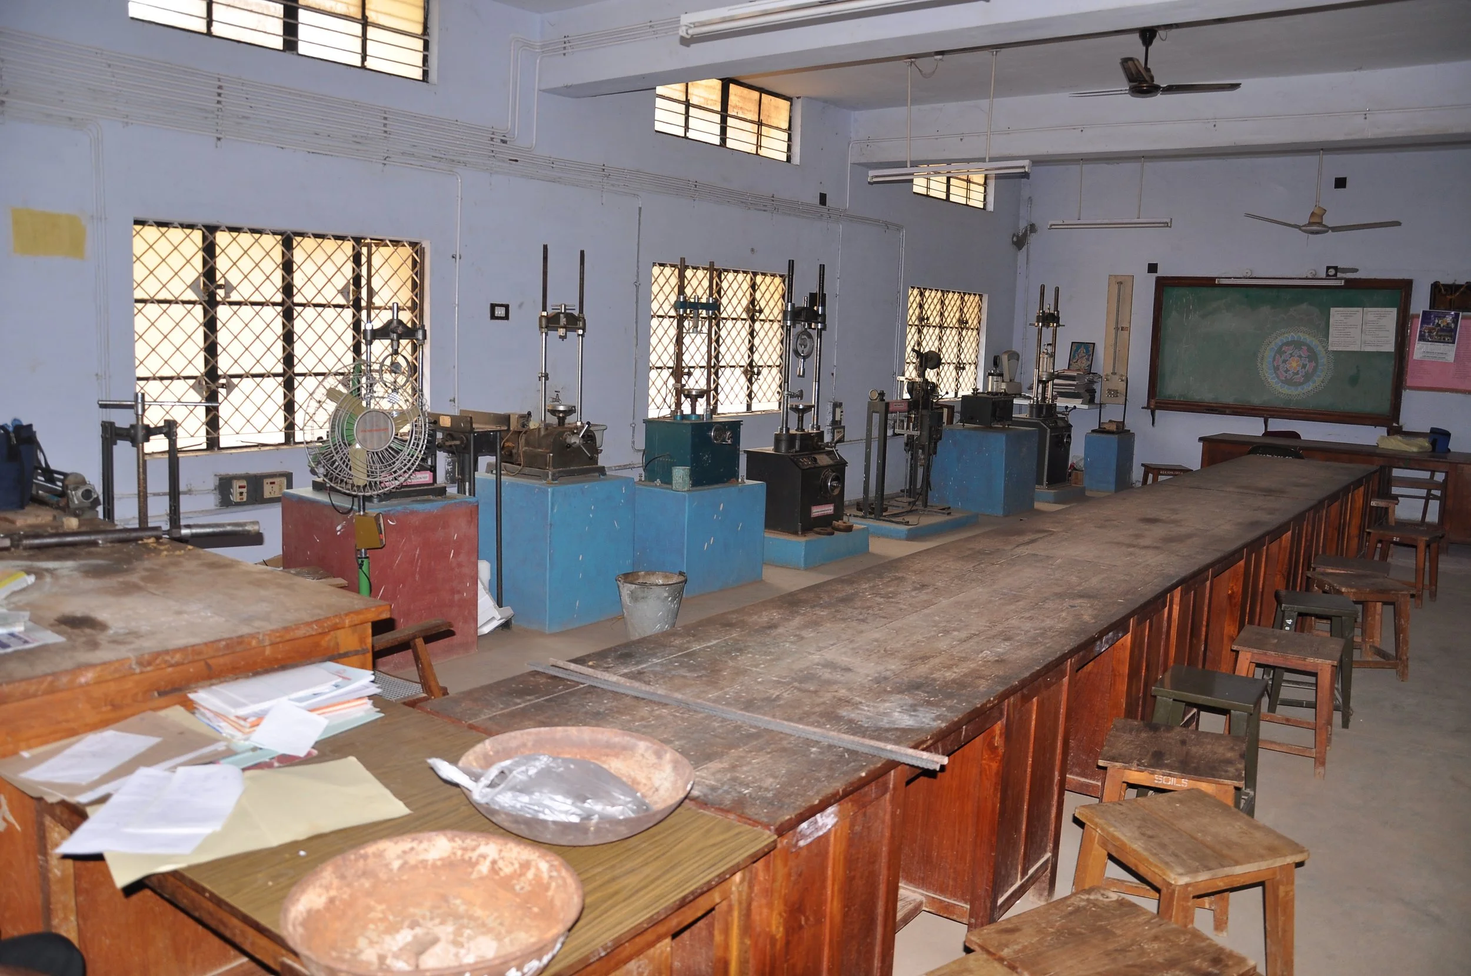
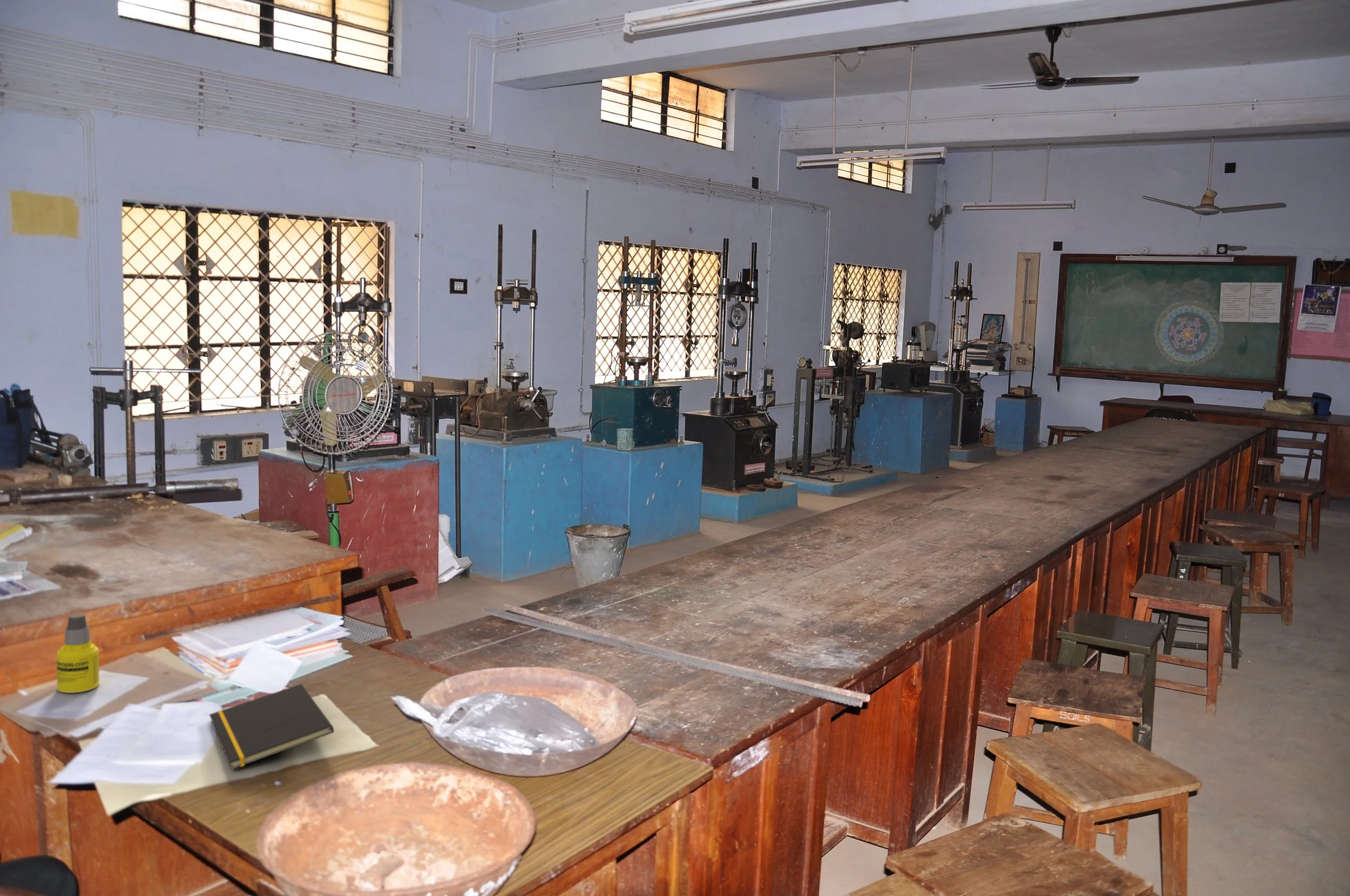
+ notepad (269, 723)
+ bottle (77, 651)
